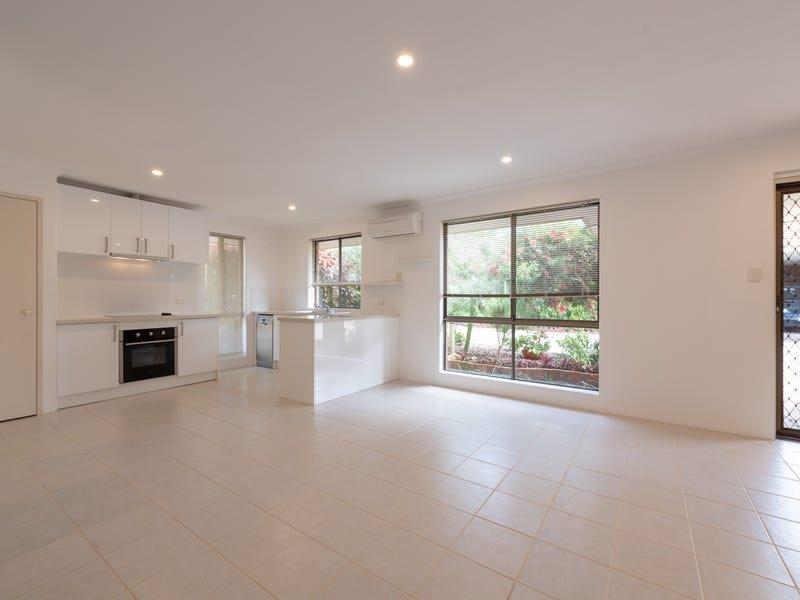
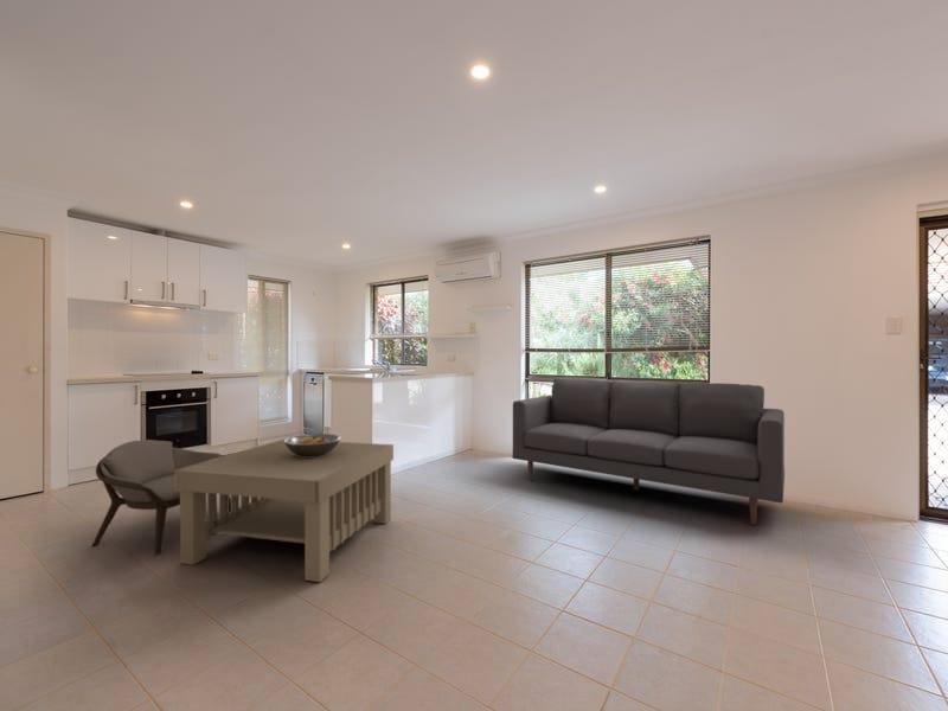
+ coffee table (297, 497)
+ chair (161, 485)
+ sofa (636, 435)
+ fruit bowl (313, 443)
